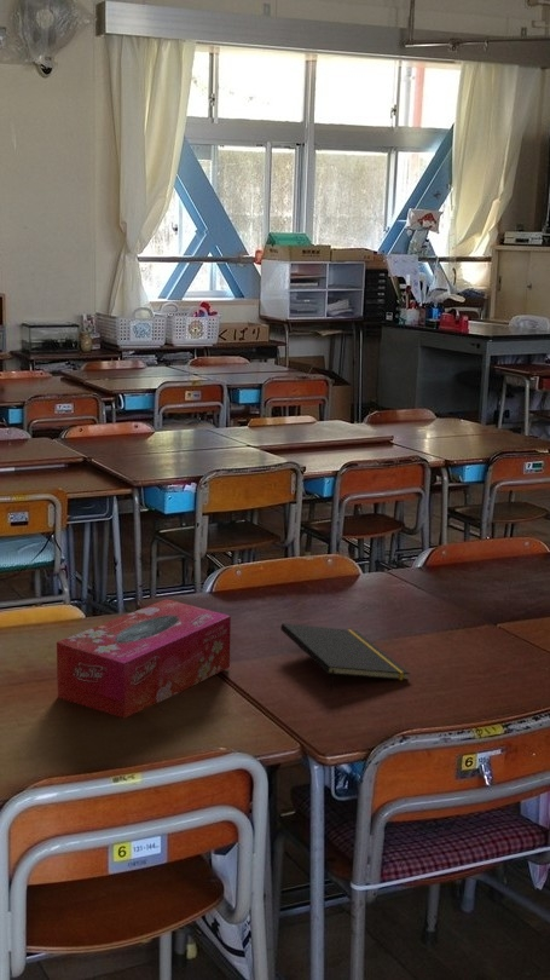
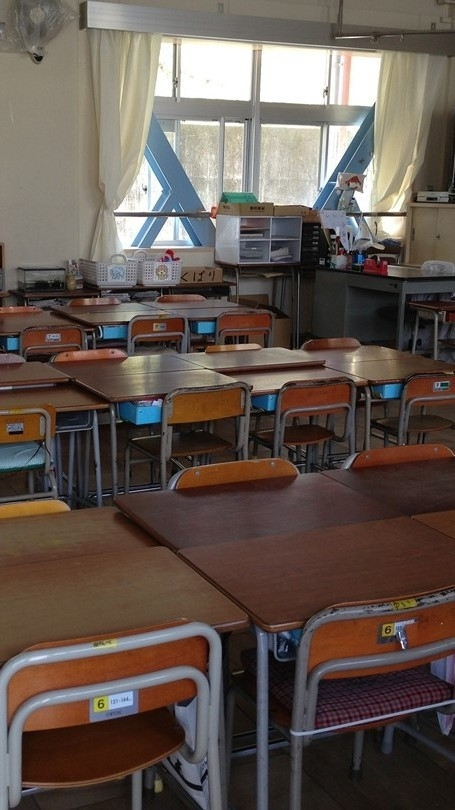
- notepad (342, 651)
- tissue box (146, 655)
